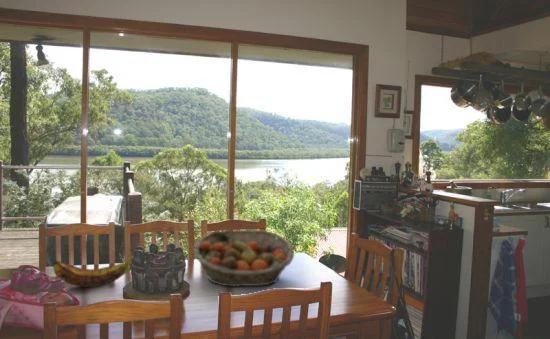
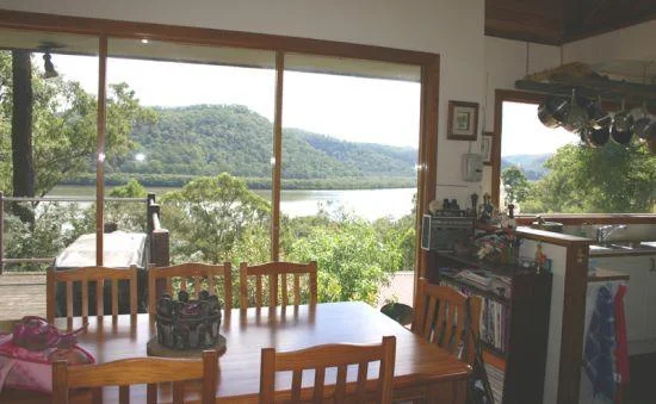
- fruit basket (244, 256)
- banana (97, 269)
